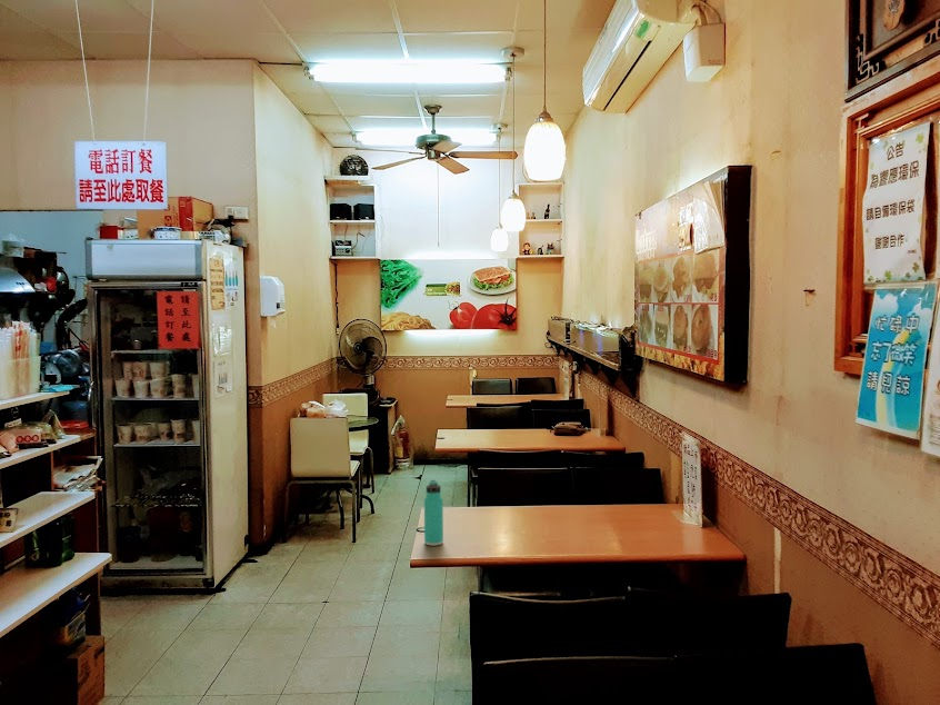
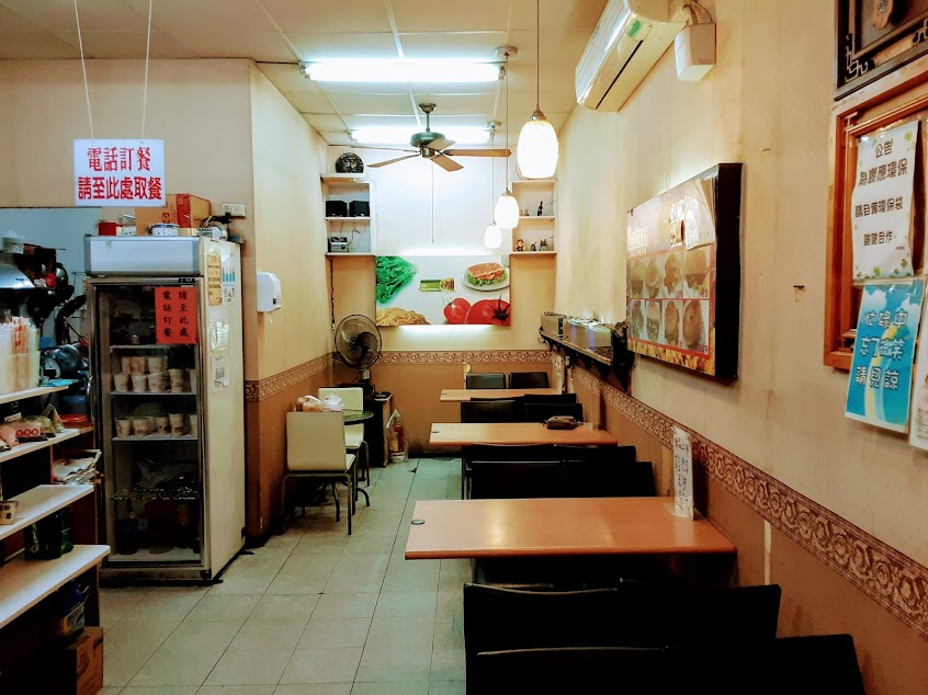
- thermos bottle (433, 512)
